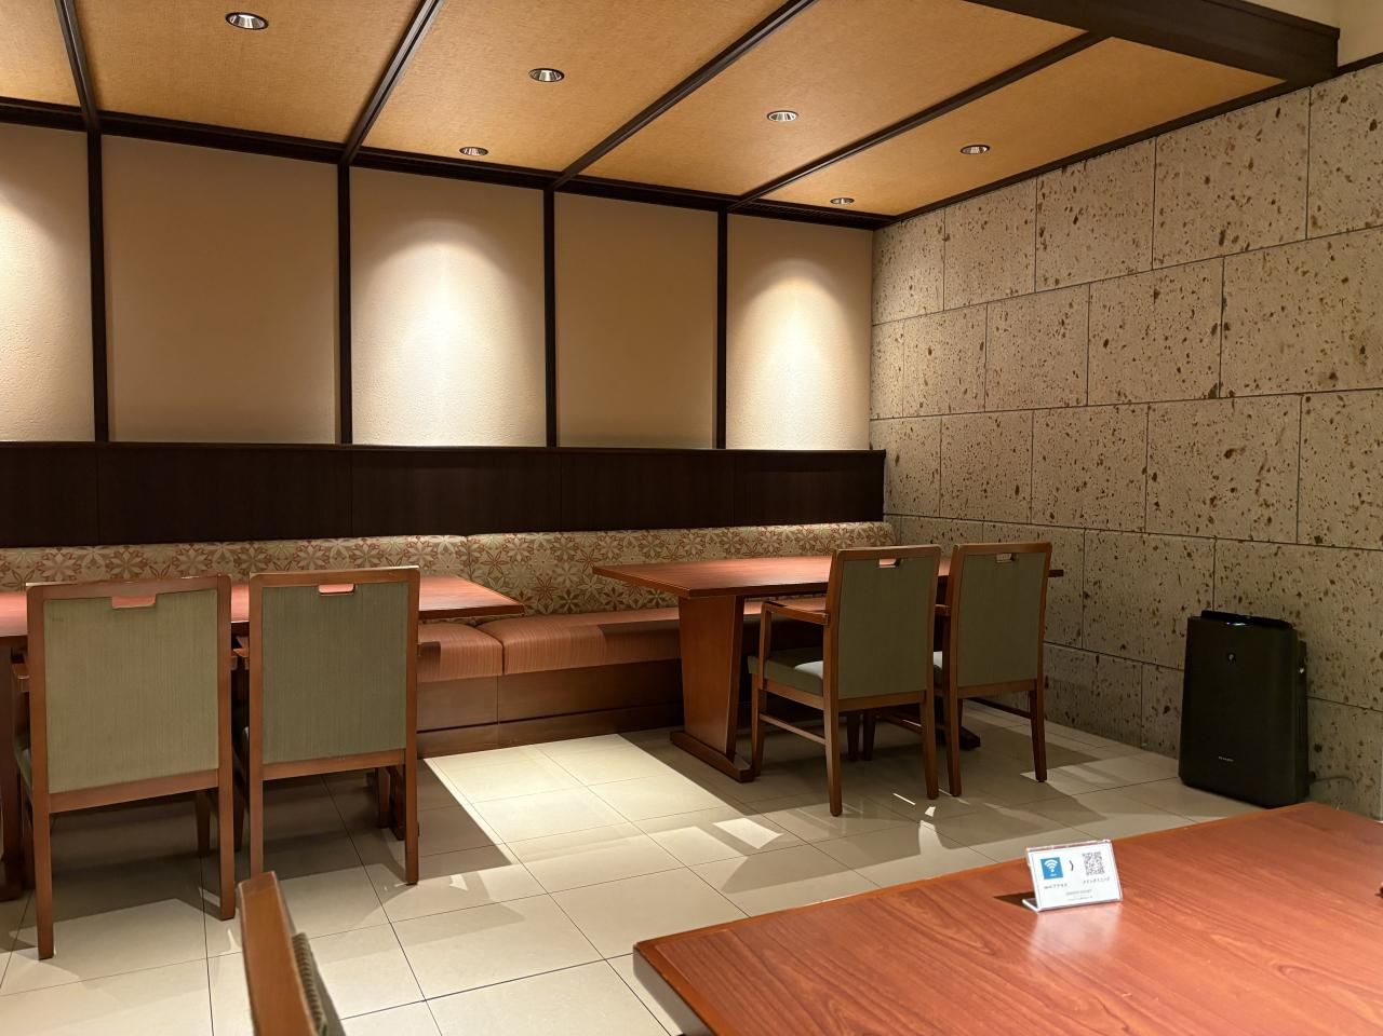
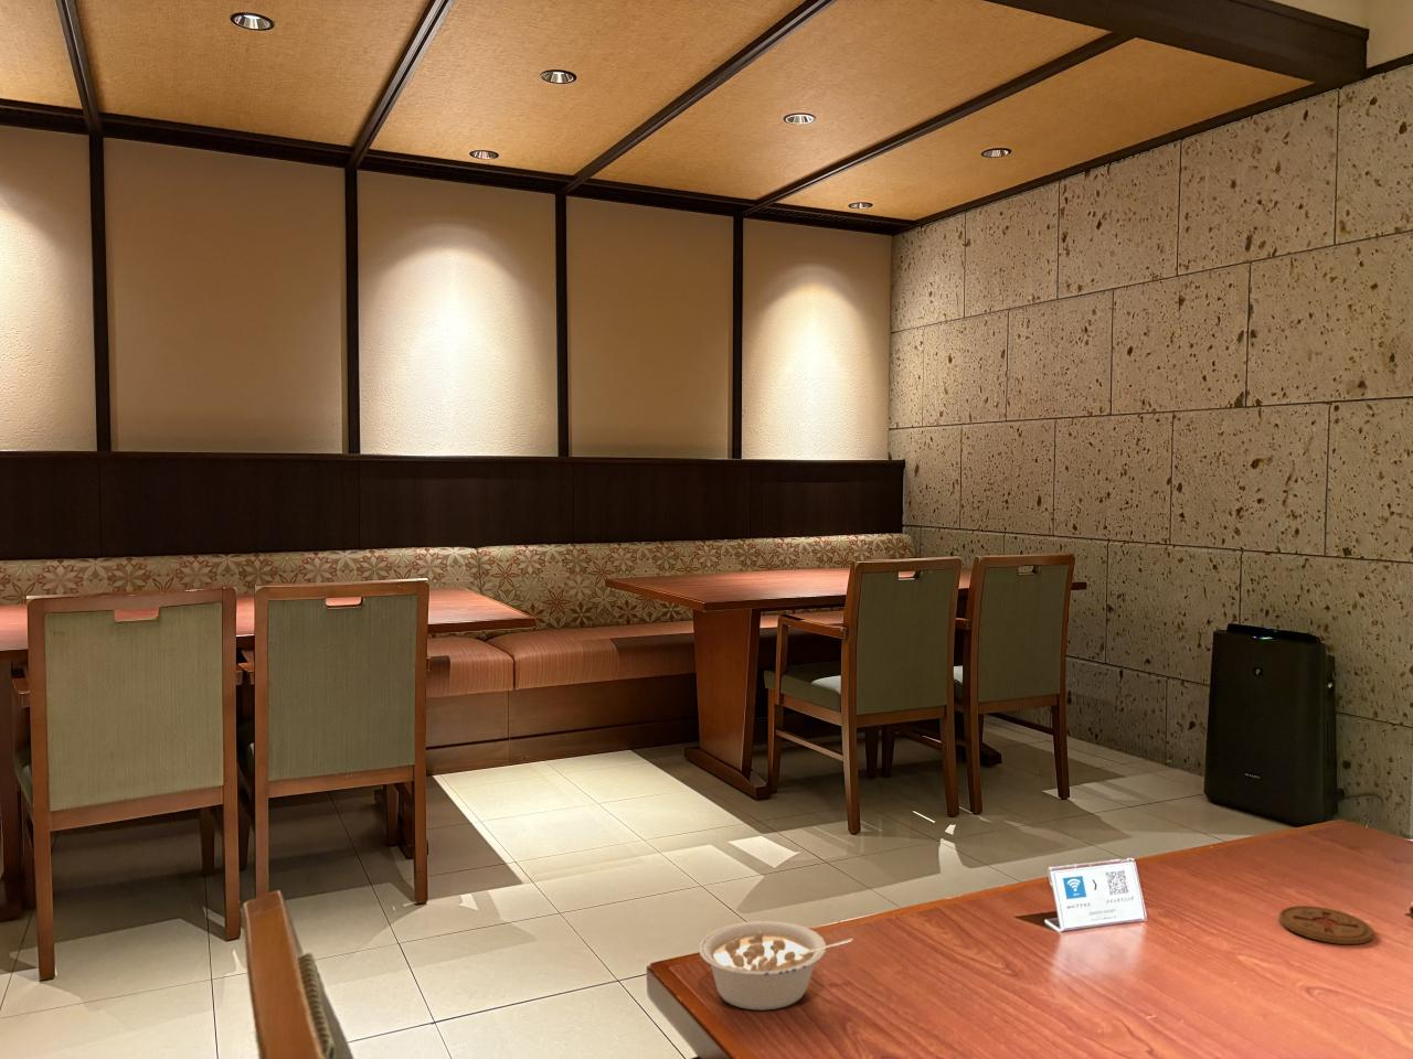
+ legume (767, 962)
+ coaster (1325, 924)
